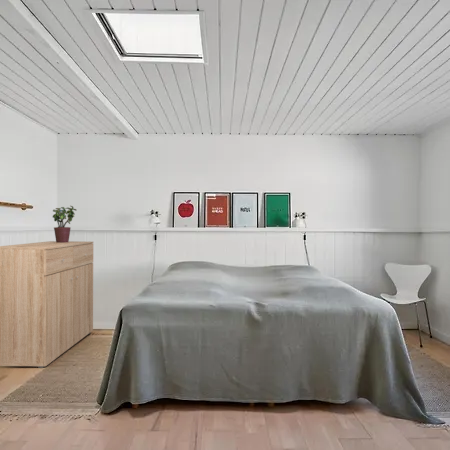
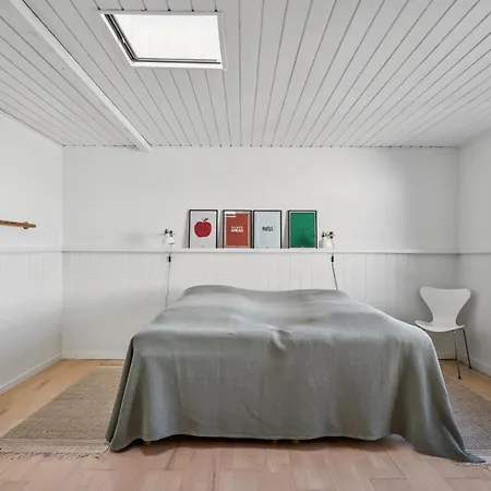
- dresser (49, 296)
- potted plant (63, 224)
